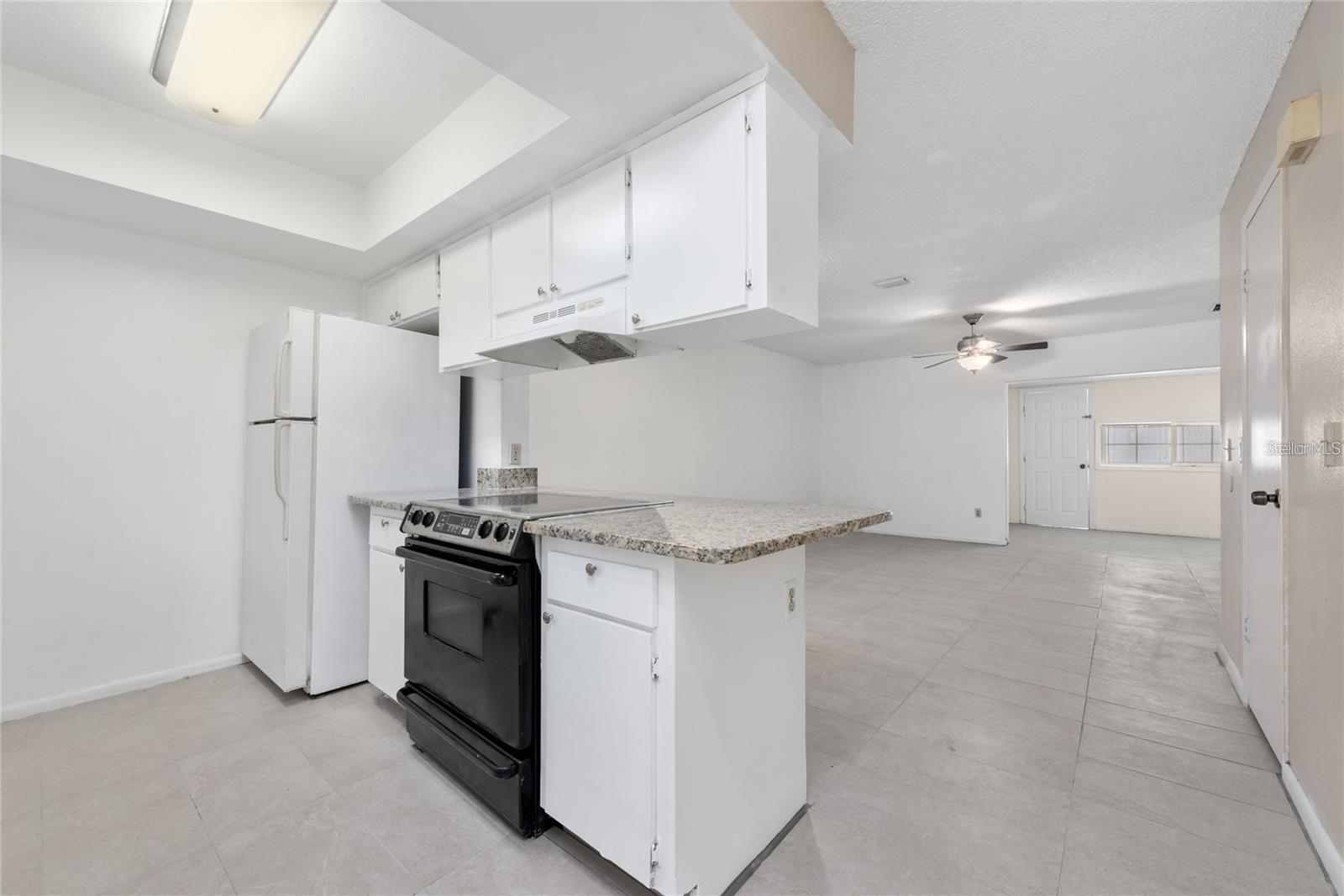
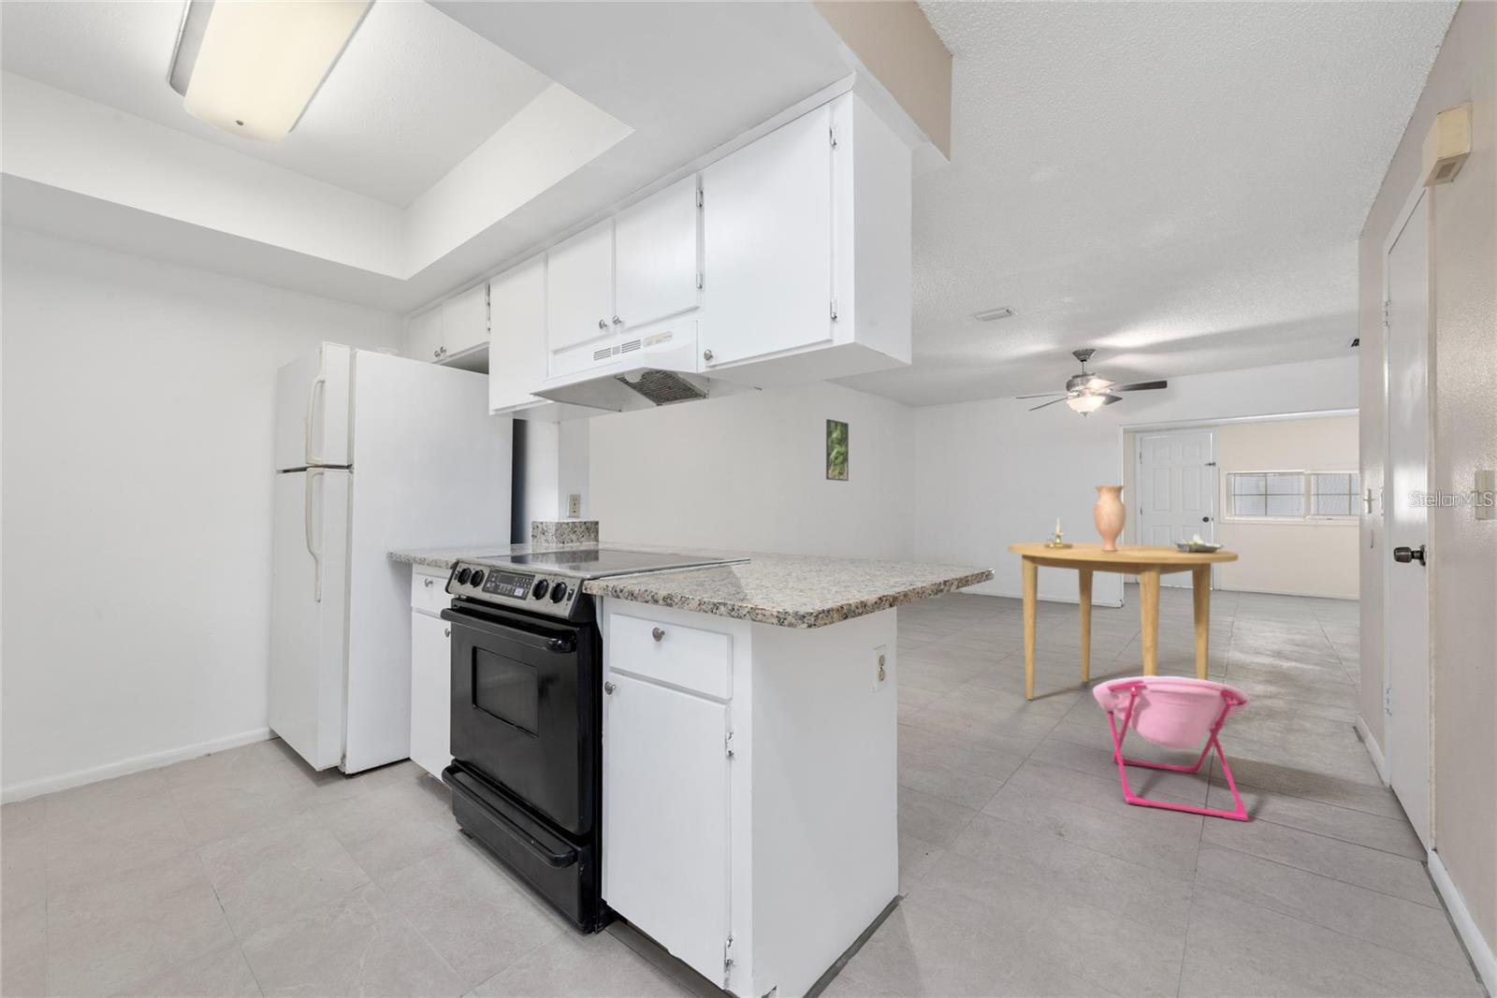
+ candle holder (1056, 532)
+ chair (1166, 724)
+ vase (1108, 518)
+ dining table (1090, 626)
+ decorative bowl (1195, 542)
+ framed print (838, 450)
